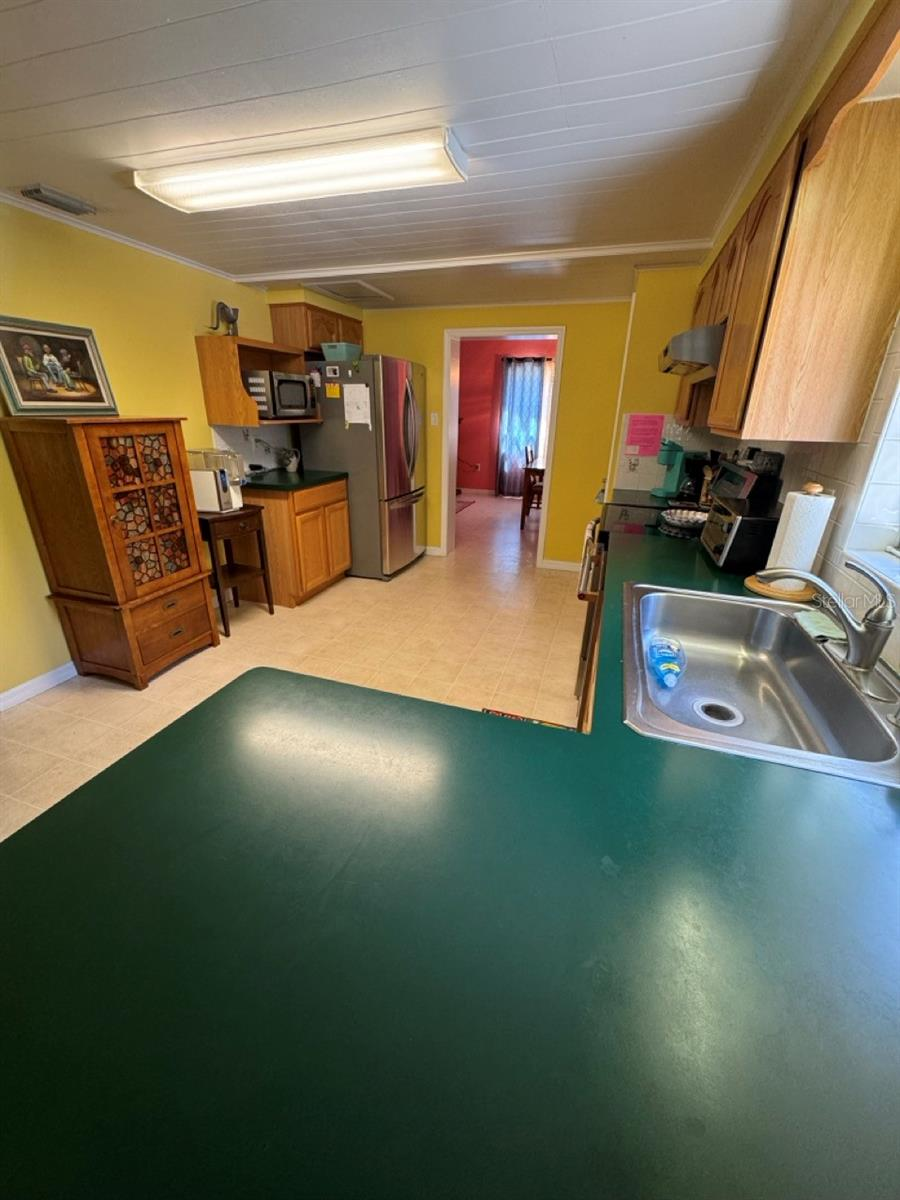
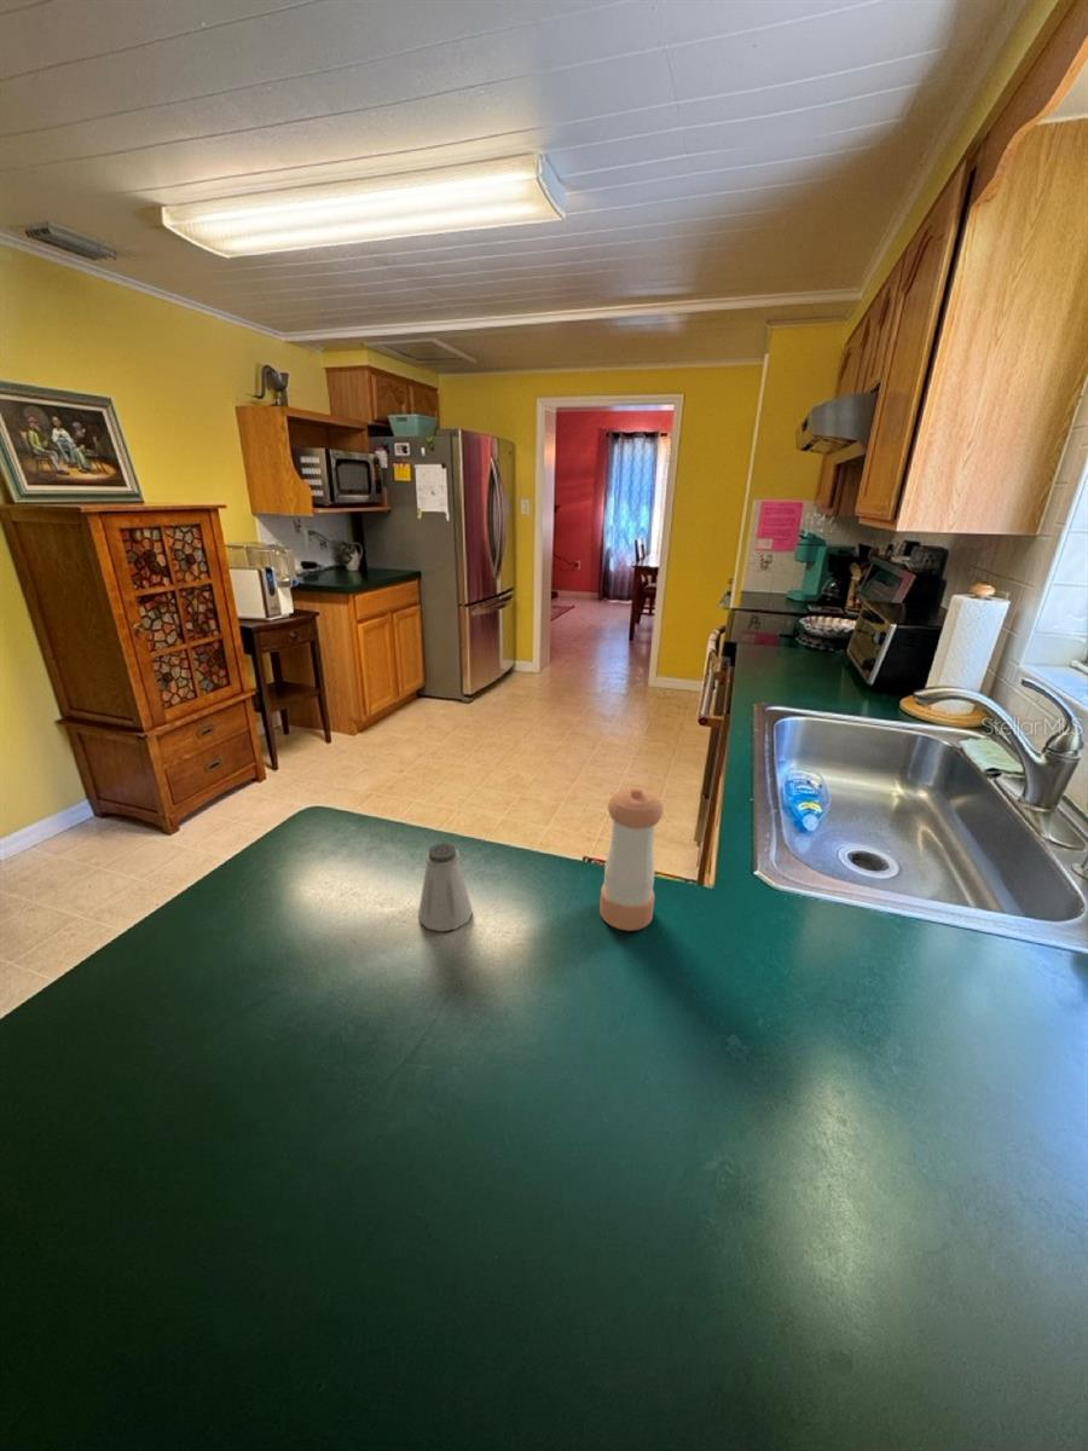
+ pepper shaker (631, 852)
+ saltshaker (444, 881)
